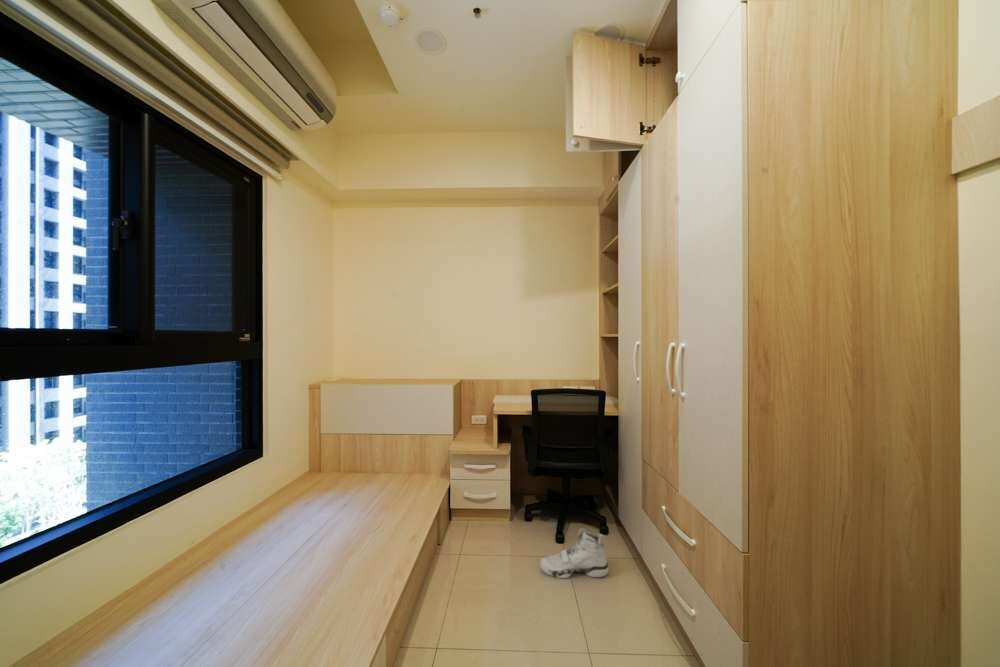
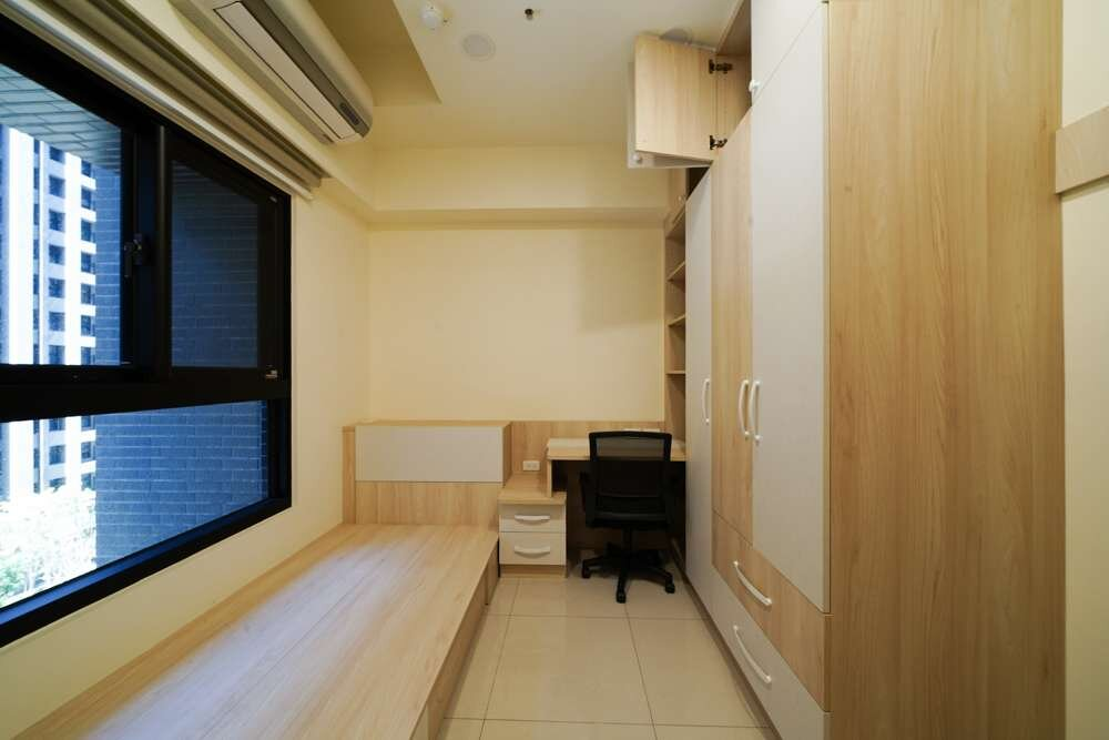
- sneaker (574, 552)
